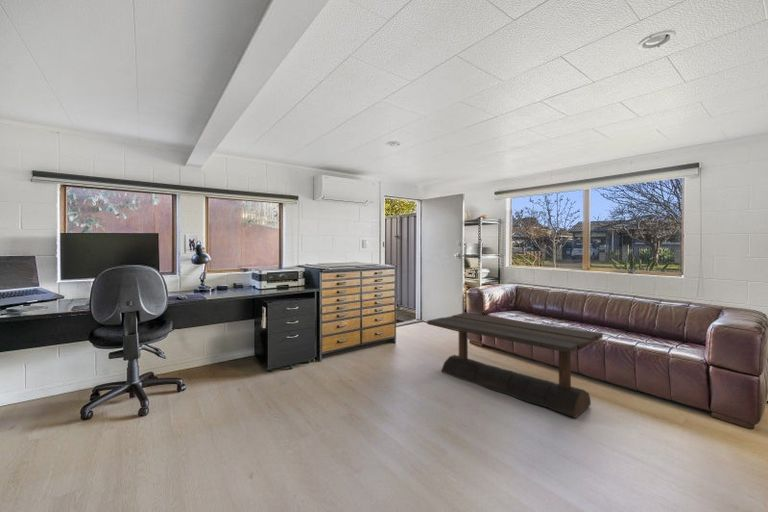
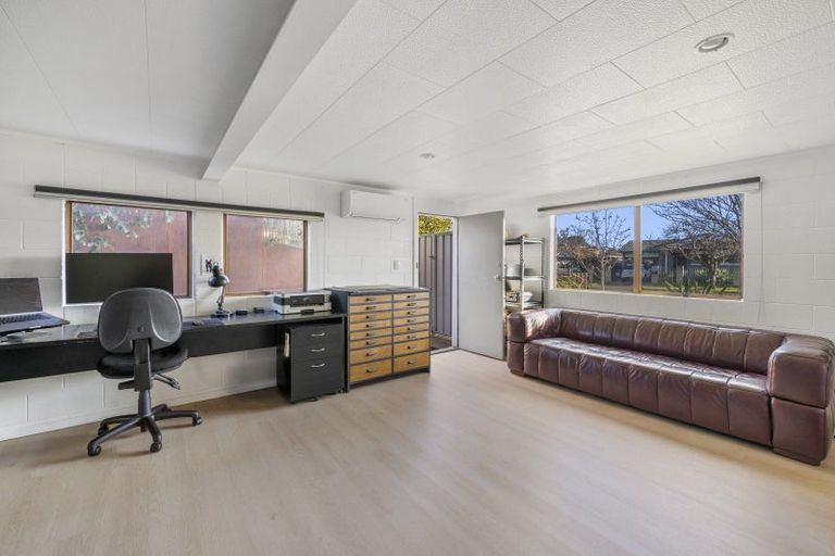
- coffee table (501, 368)
